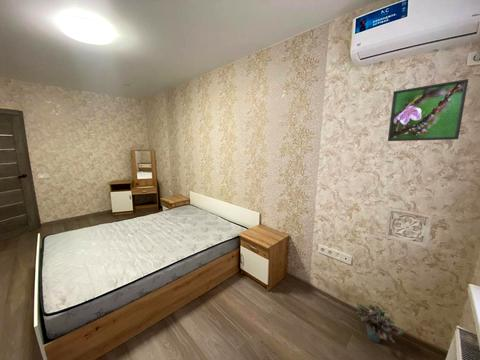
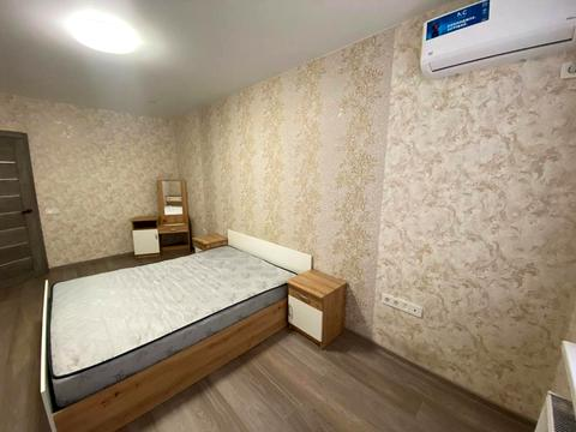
- potted plant (374, 324)
- wall ornament (407, 226)
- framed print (423, 113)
